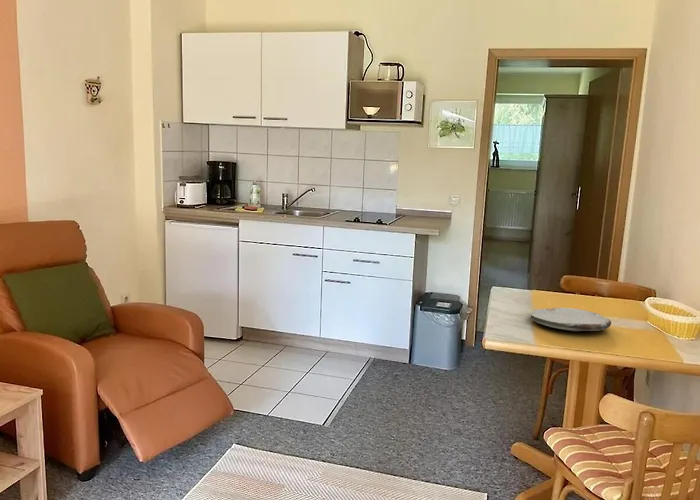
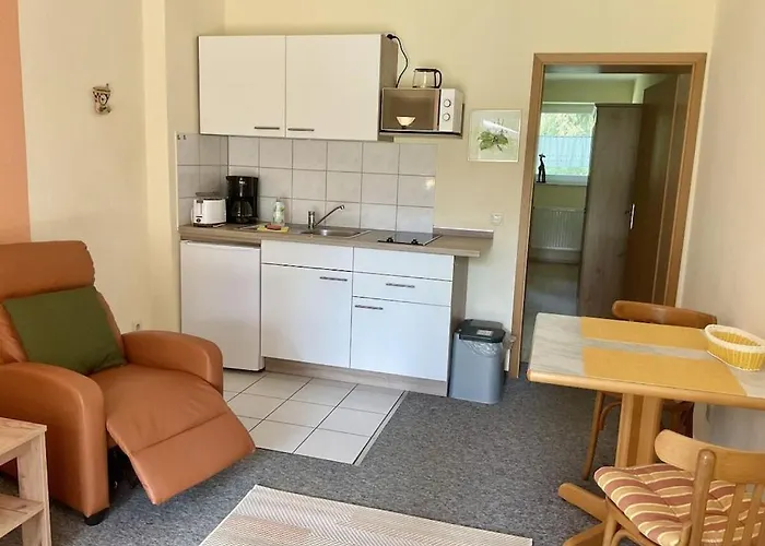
- plate (569, 319)
